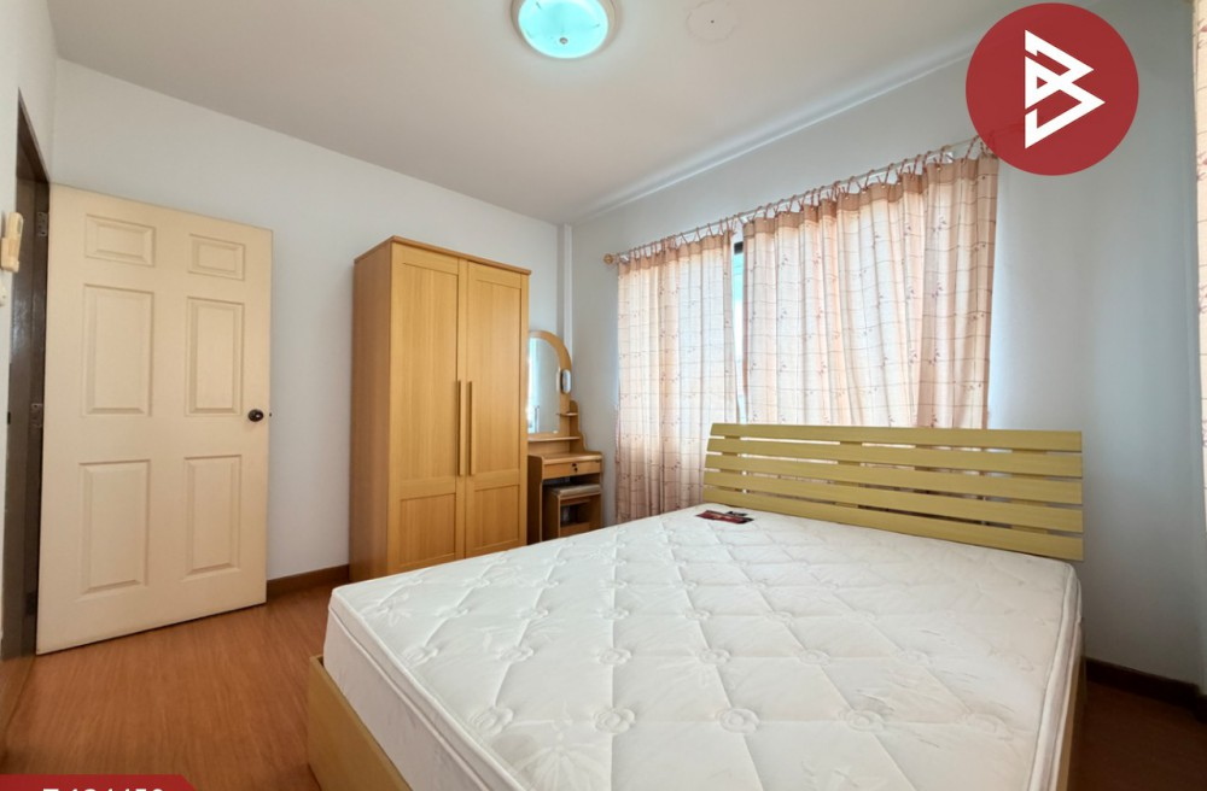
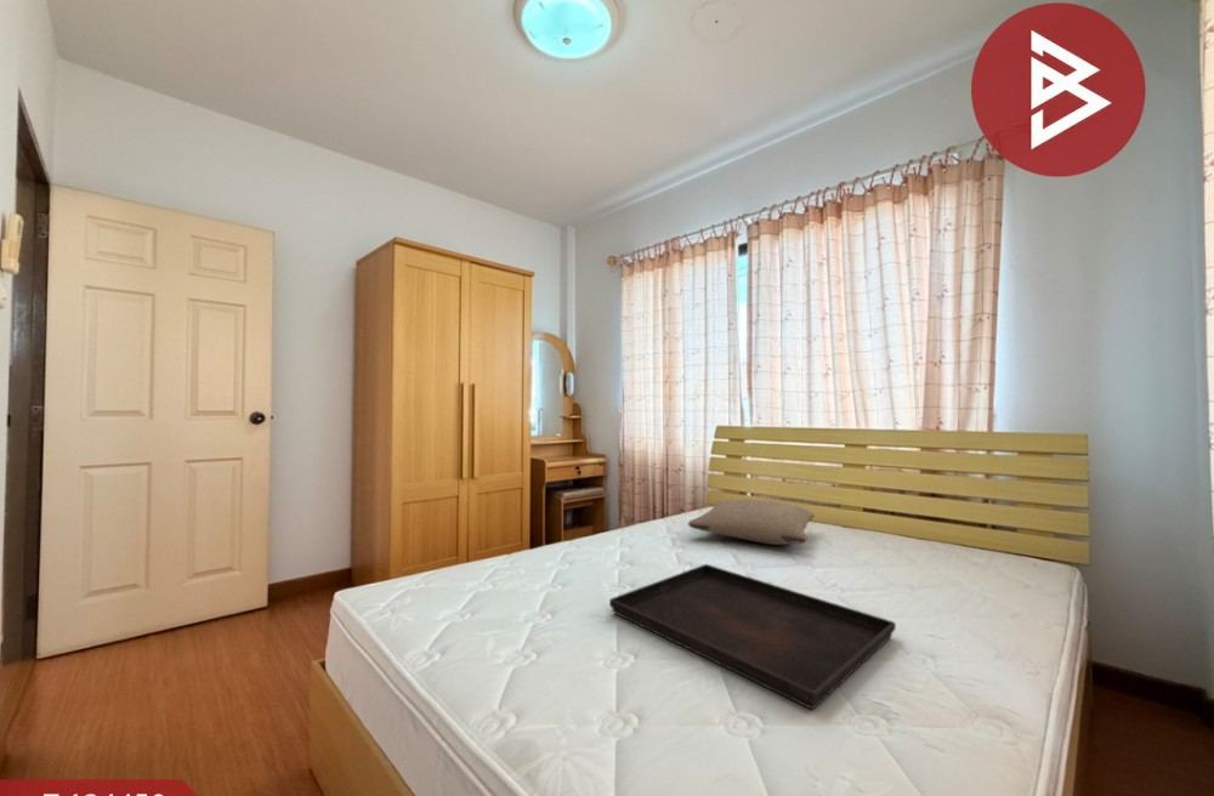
+ pillow (754, 519)
+ serving tray (744, 616)
